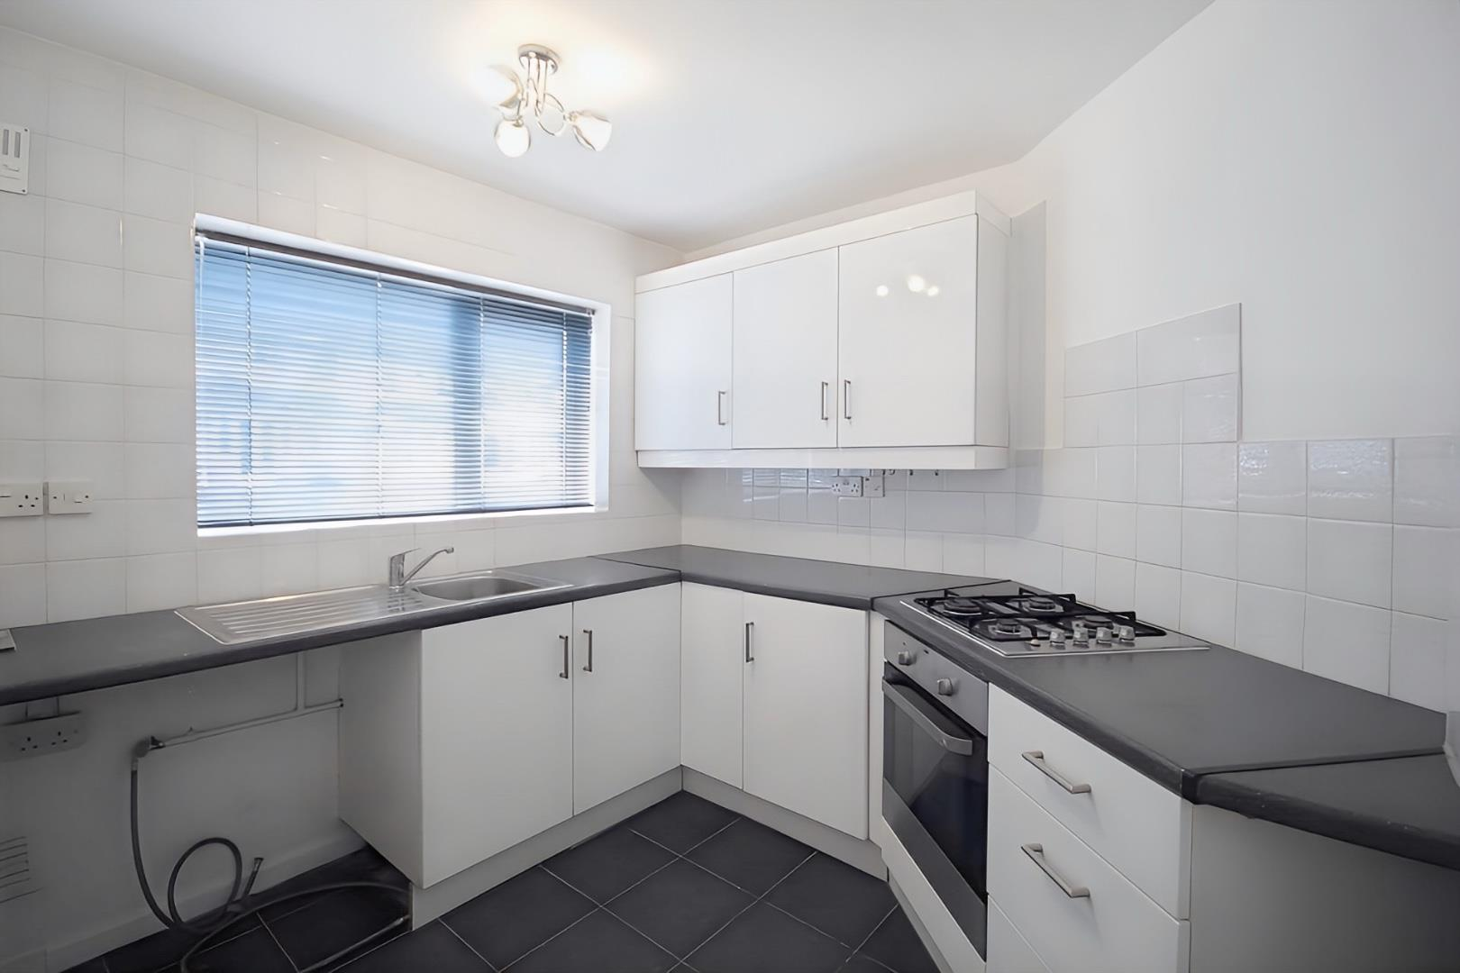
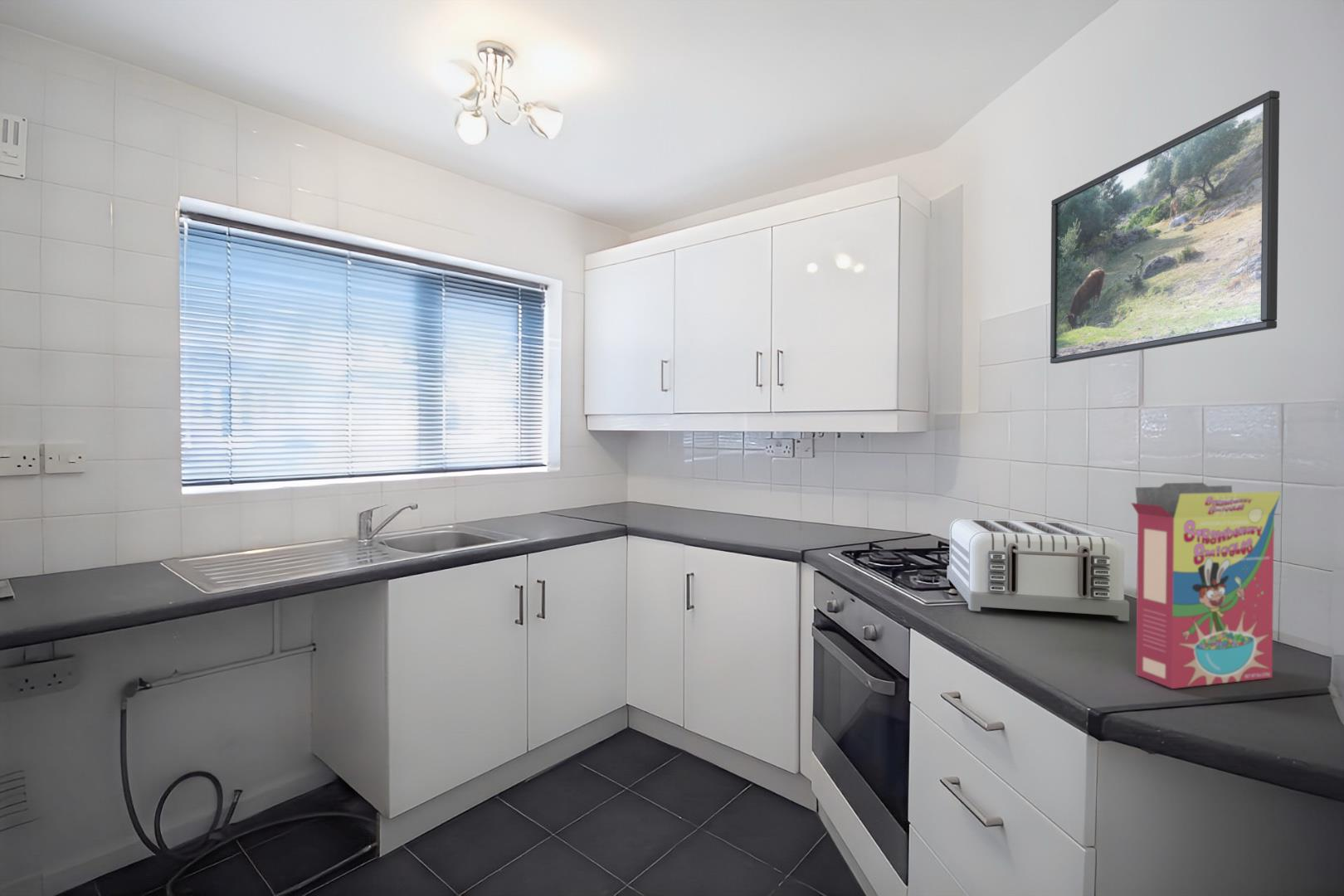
+ toaster (1029, 563)
+ cereal box (1207, 580)
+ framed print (1143, 252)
